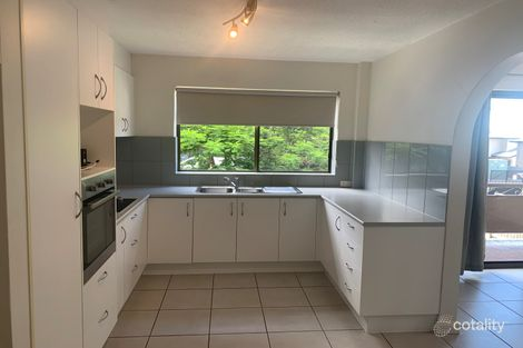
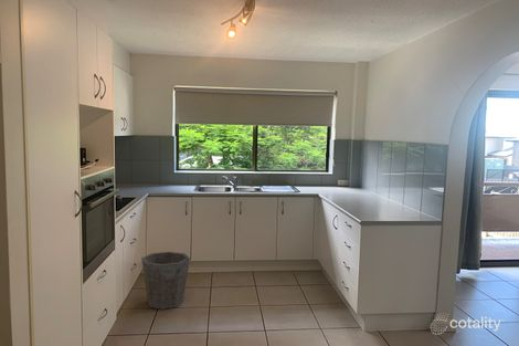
+ waste bin (166, 280)
